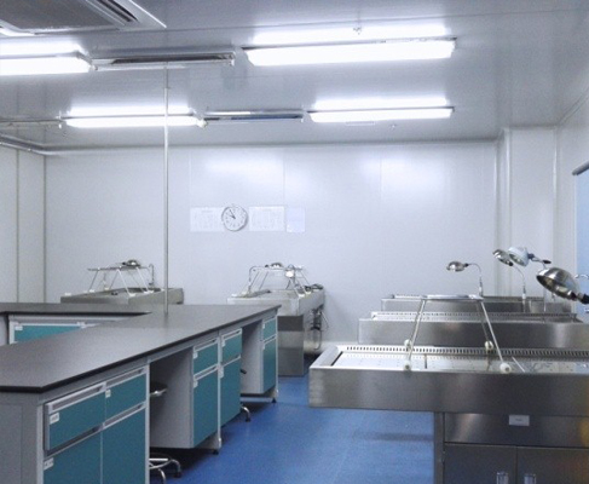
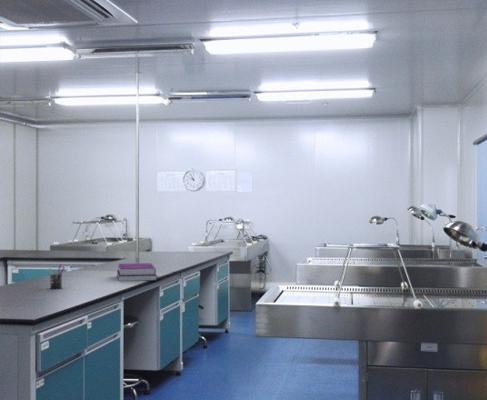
+ pen holder (55, 276)
+ notebook (136, 271)
